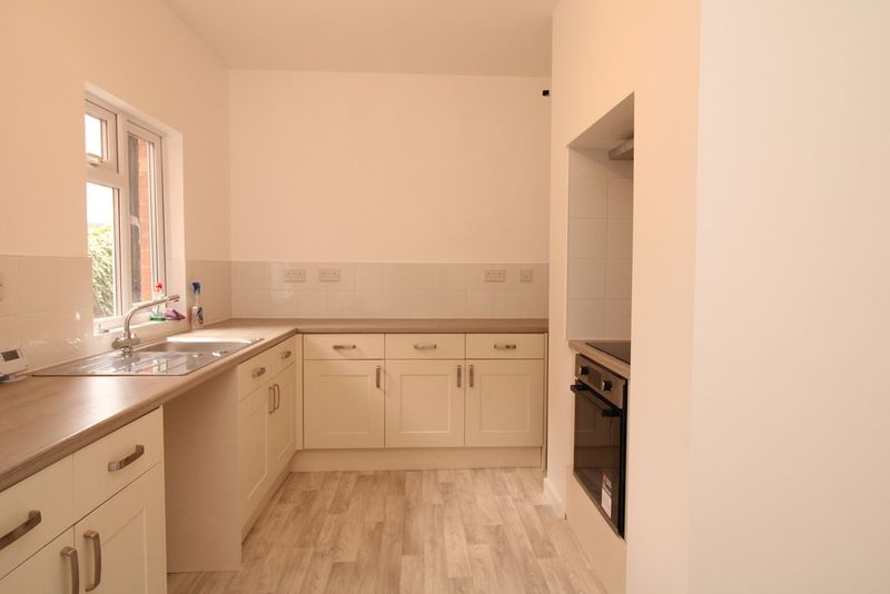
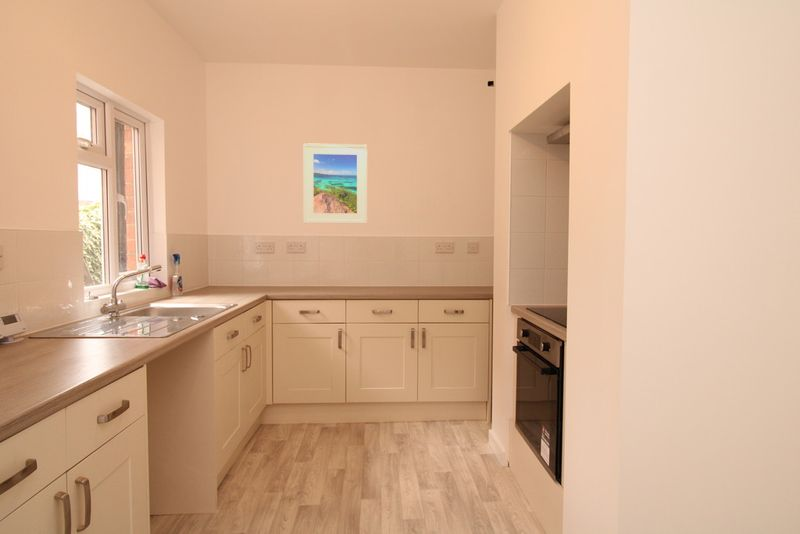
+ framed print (335, 183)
